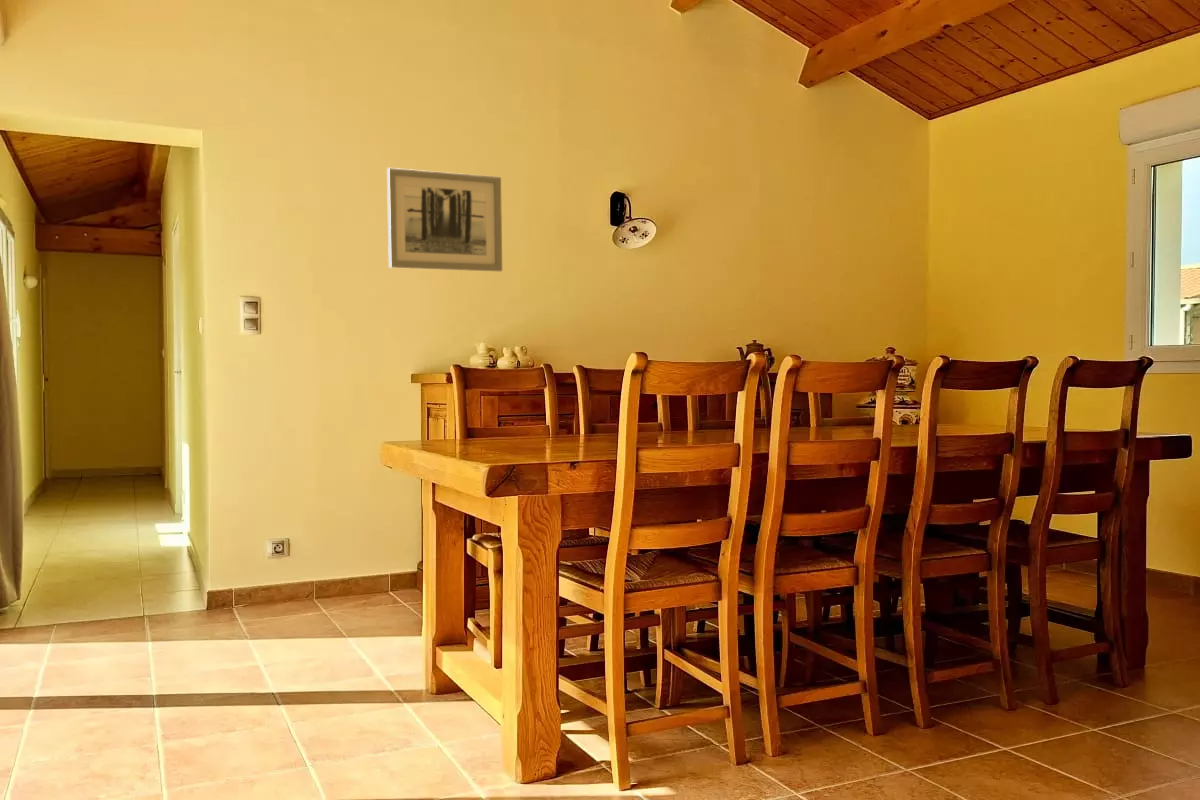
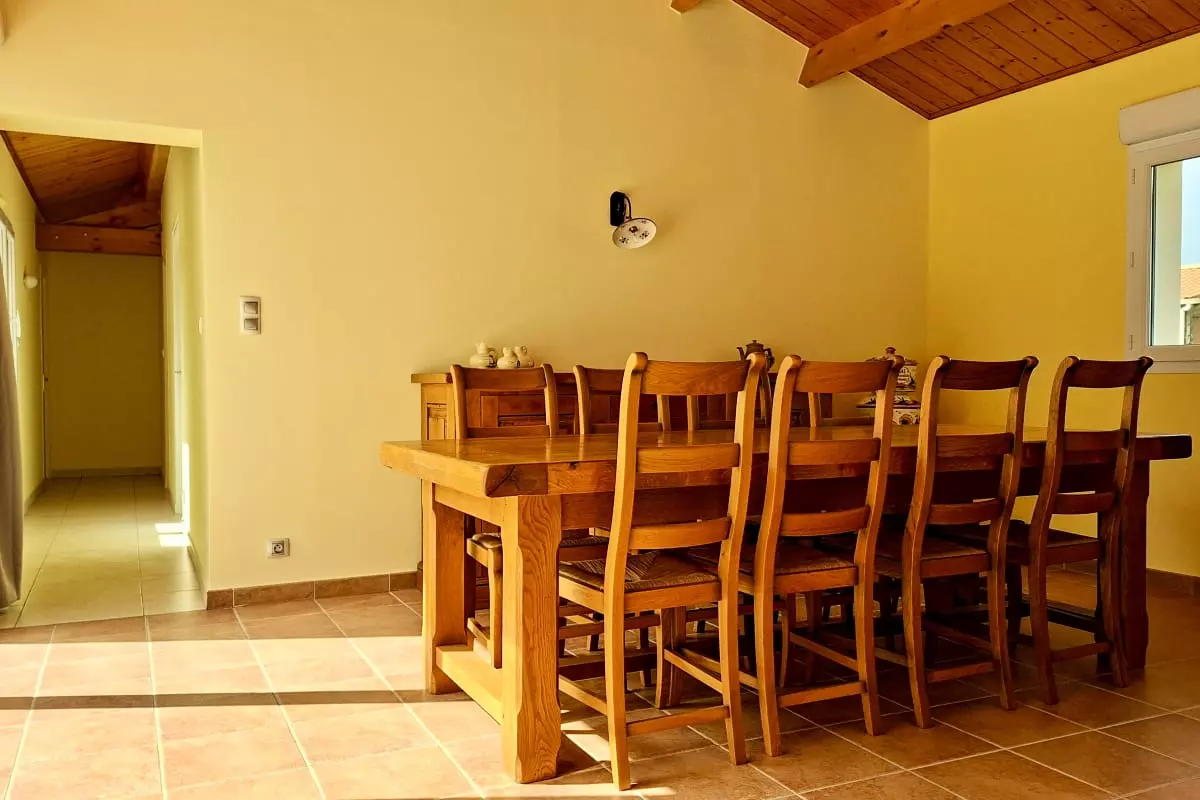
- wall art (446, 221)
